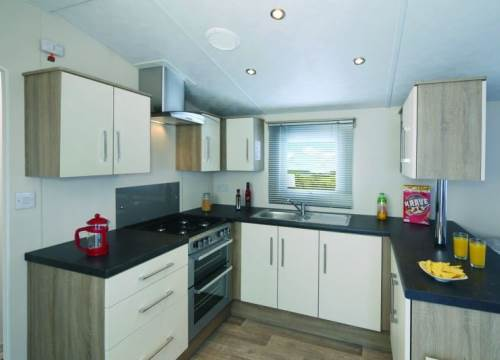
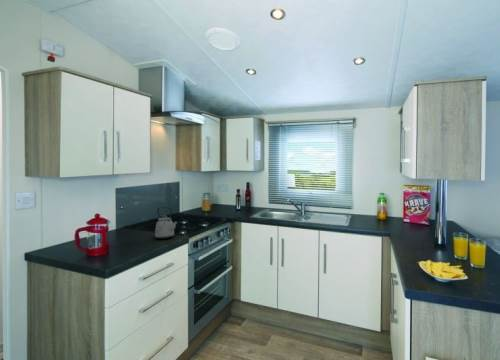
+ kettle (167, 222)
